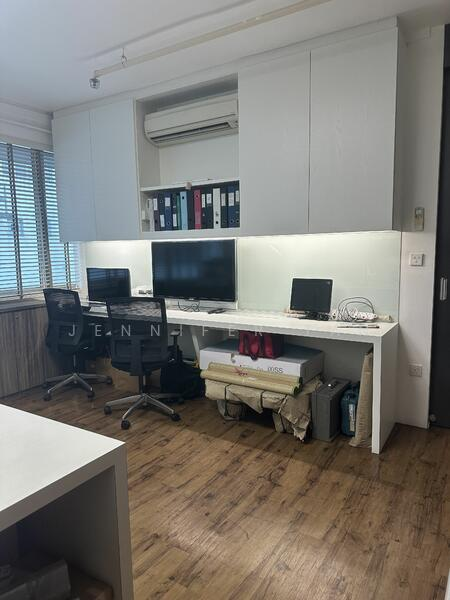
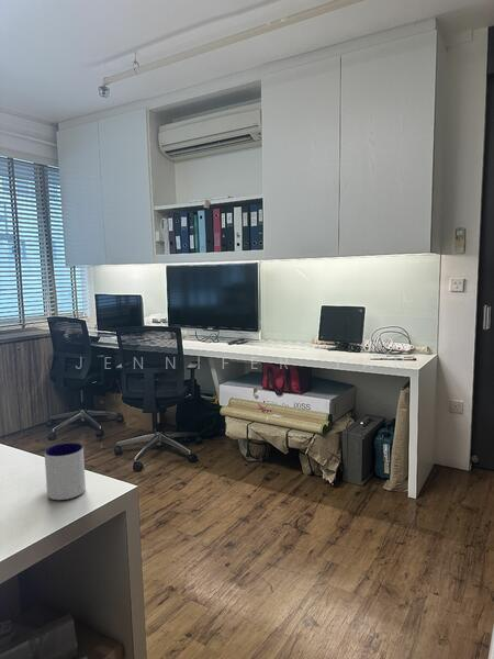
+ mug (63, 468)
